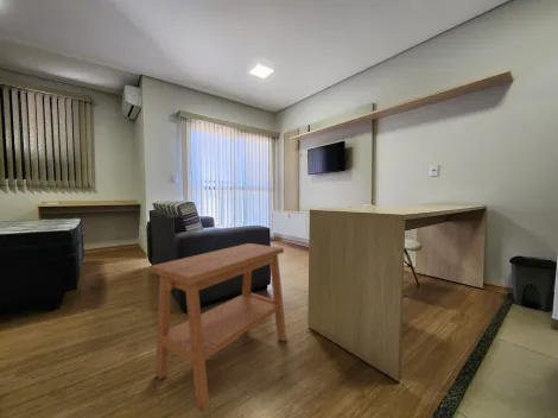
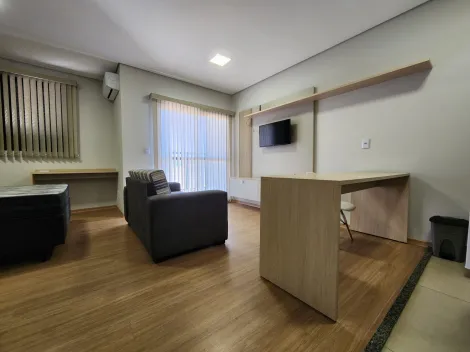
- side table (227, 305)
